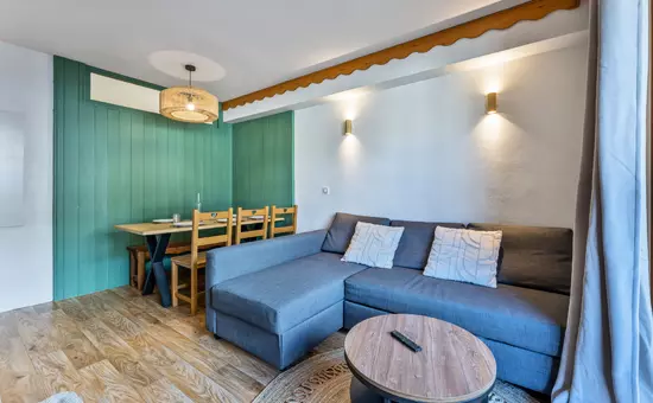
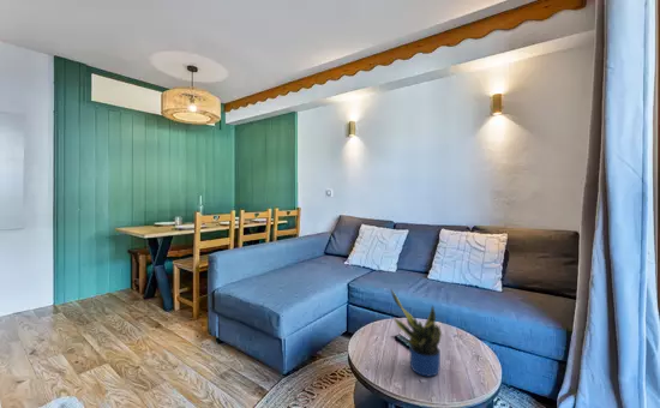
+ potted plant (415, 330)
